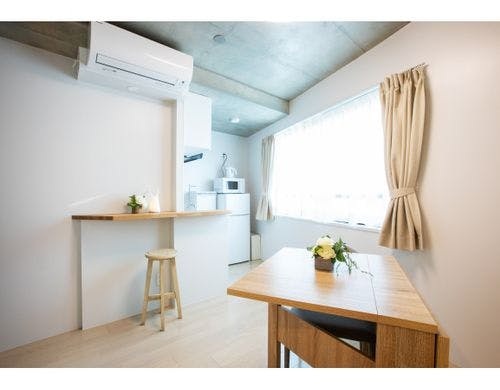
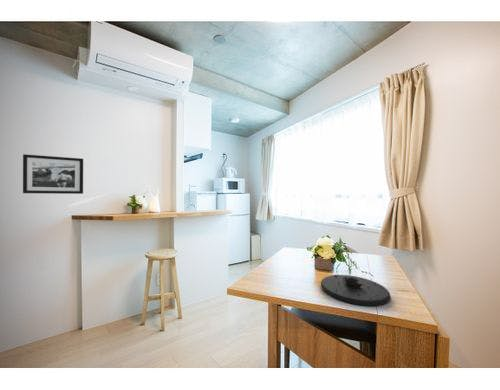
+ plate (353, 283)
+ picture frame (54, 175)
